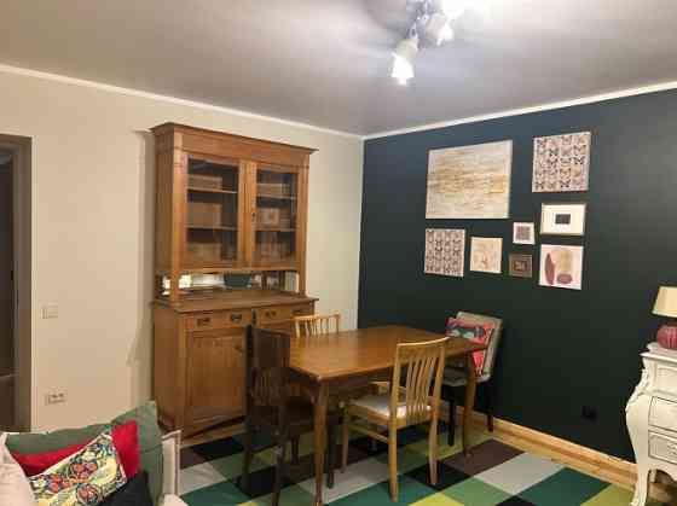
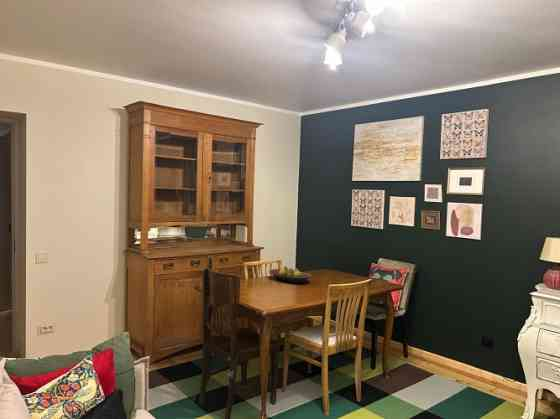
+ fruit bowl (289, 273)
